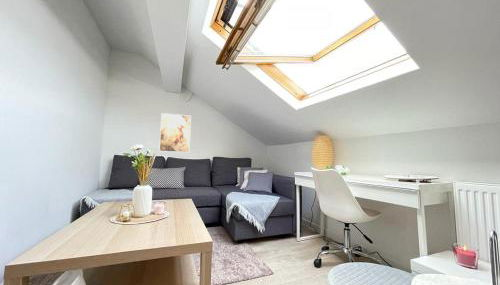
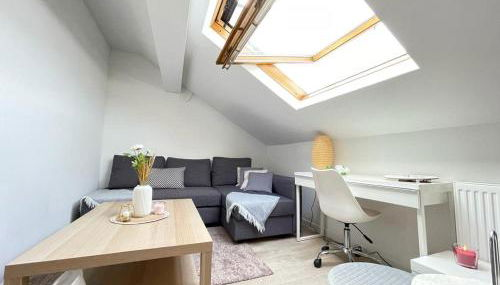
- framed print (175, 133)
